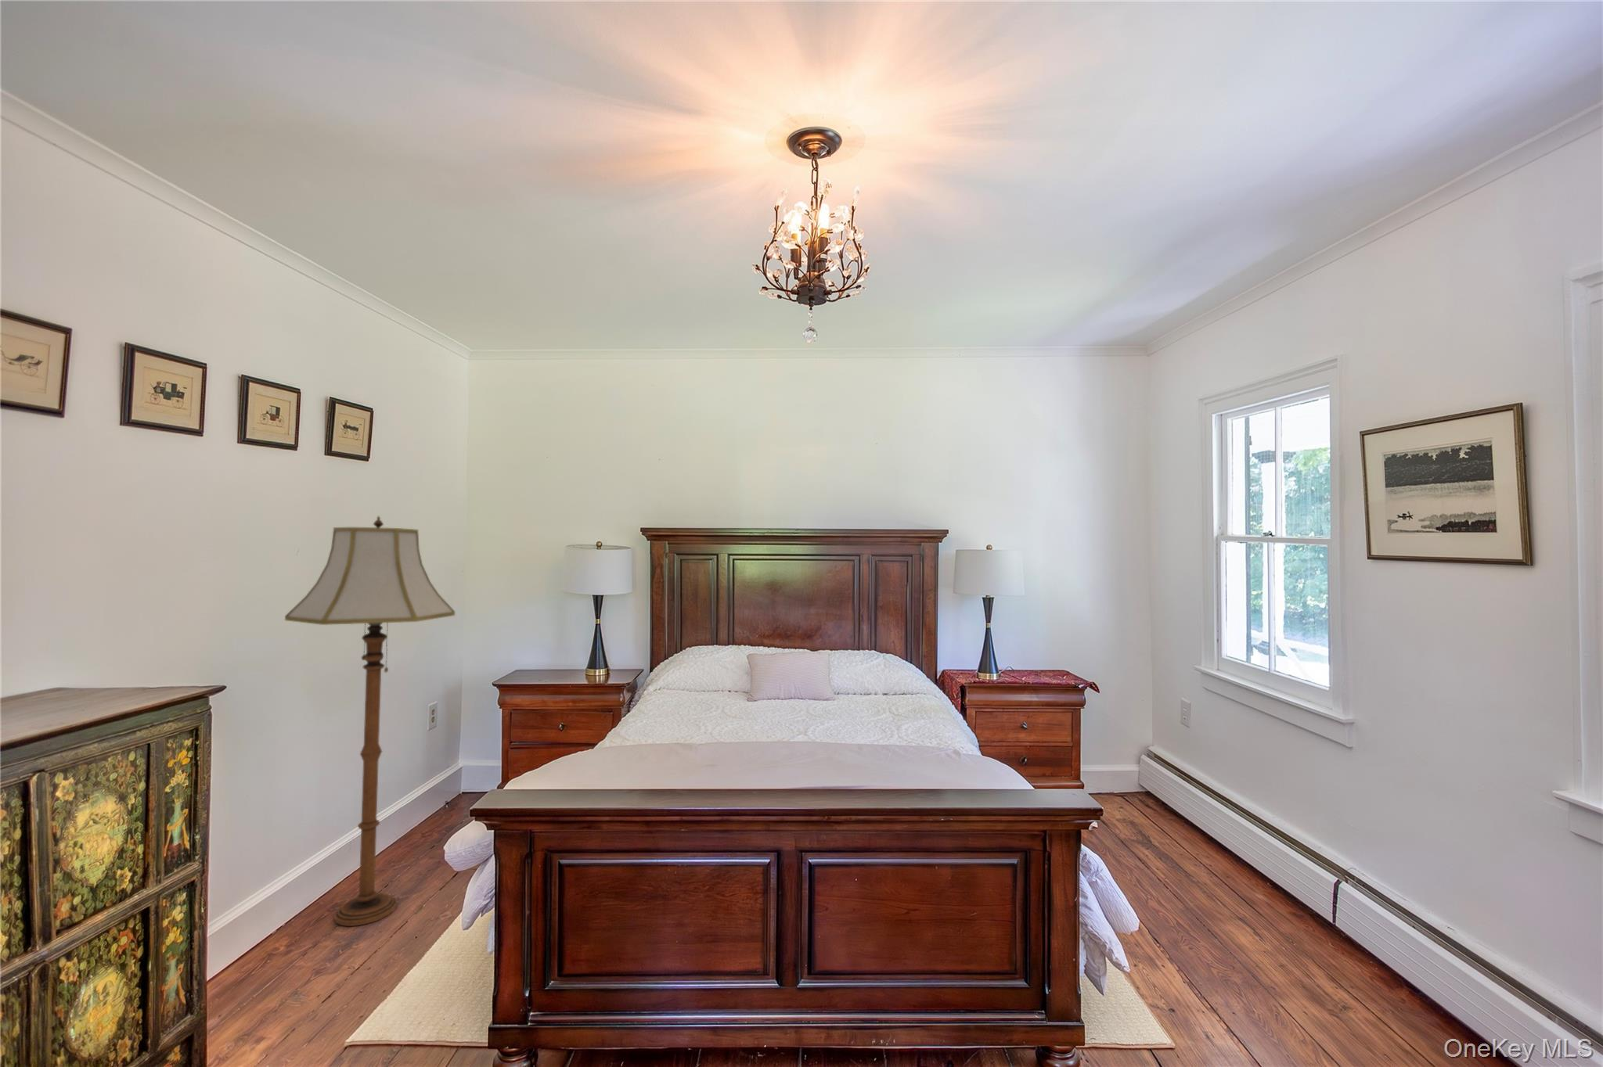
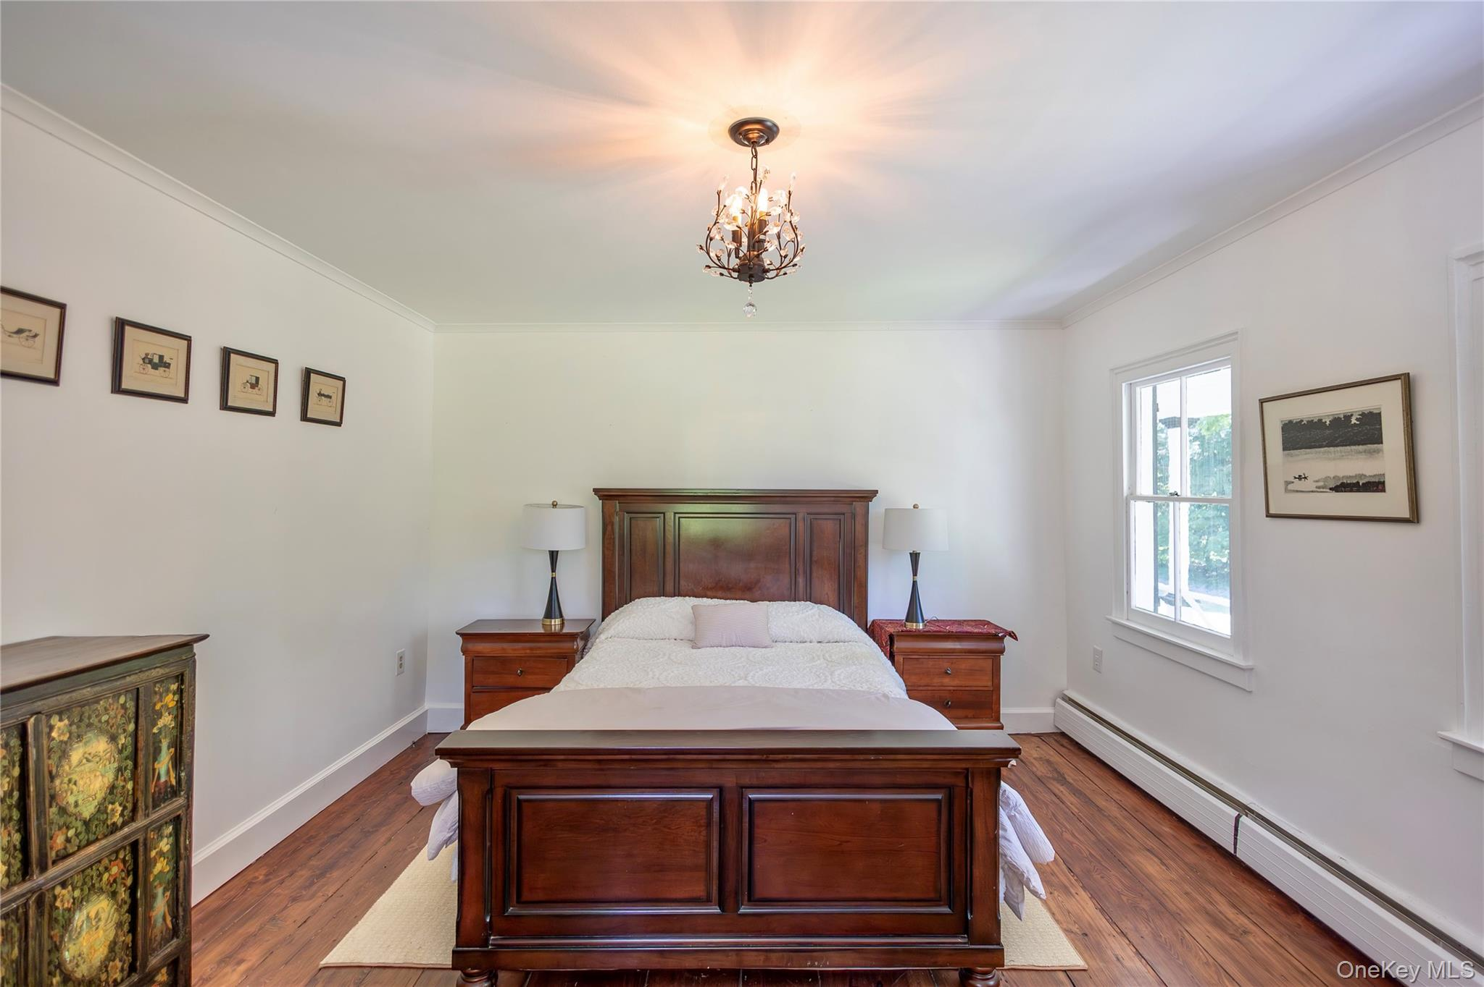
- floor lamp (372, 712)
